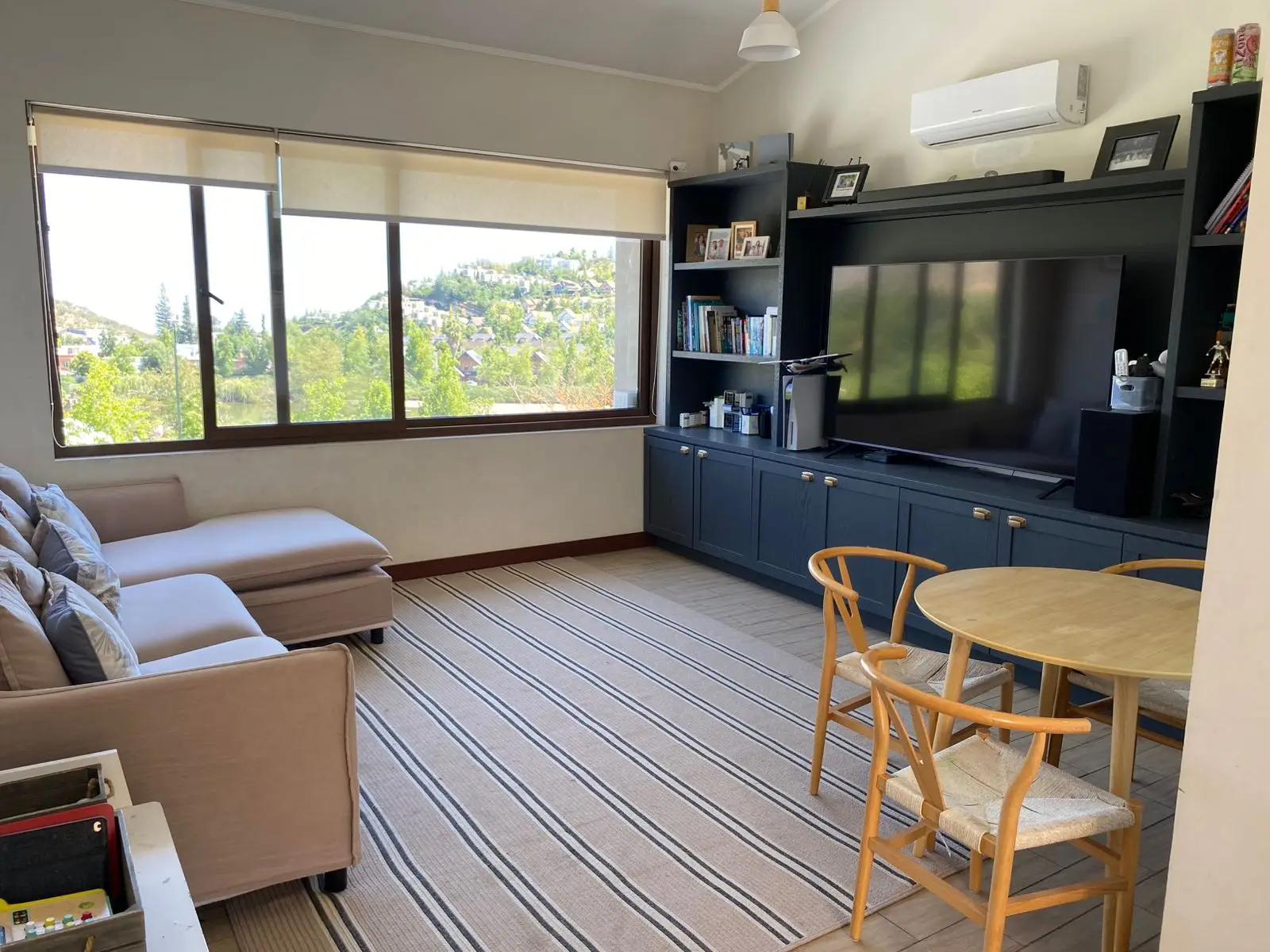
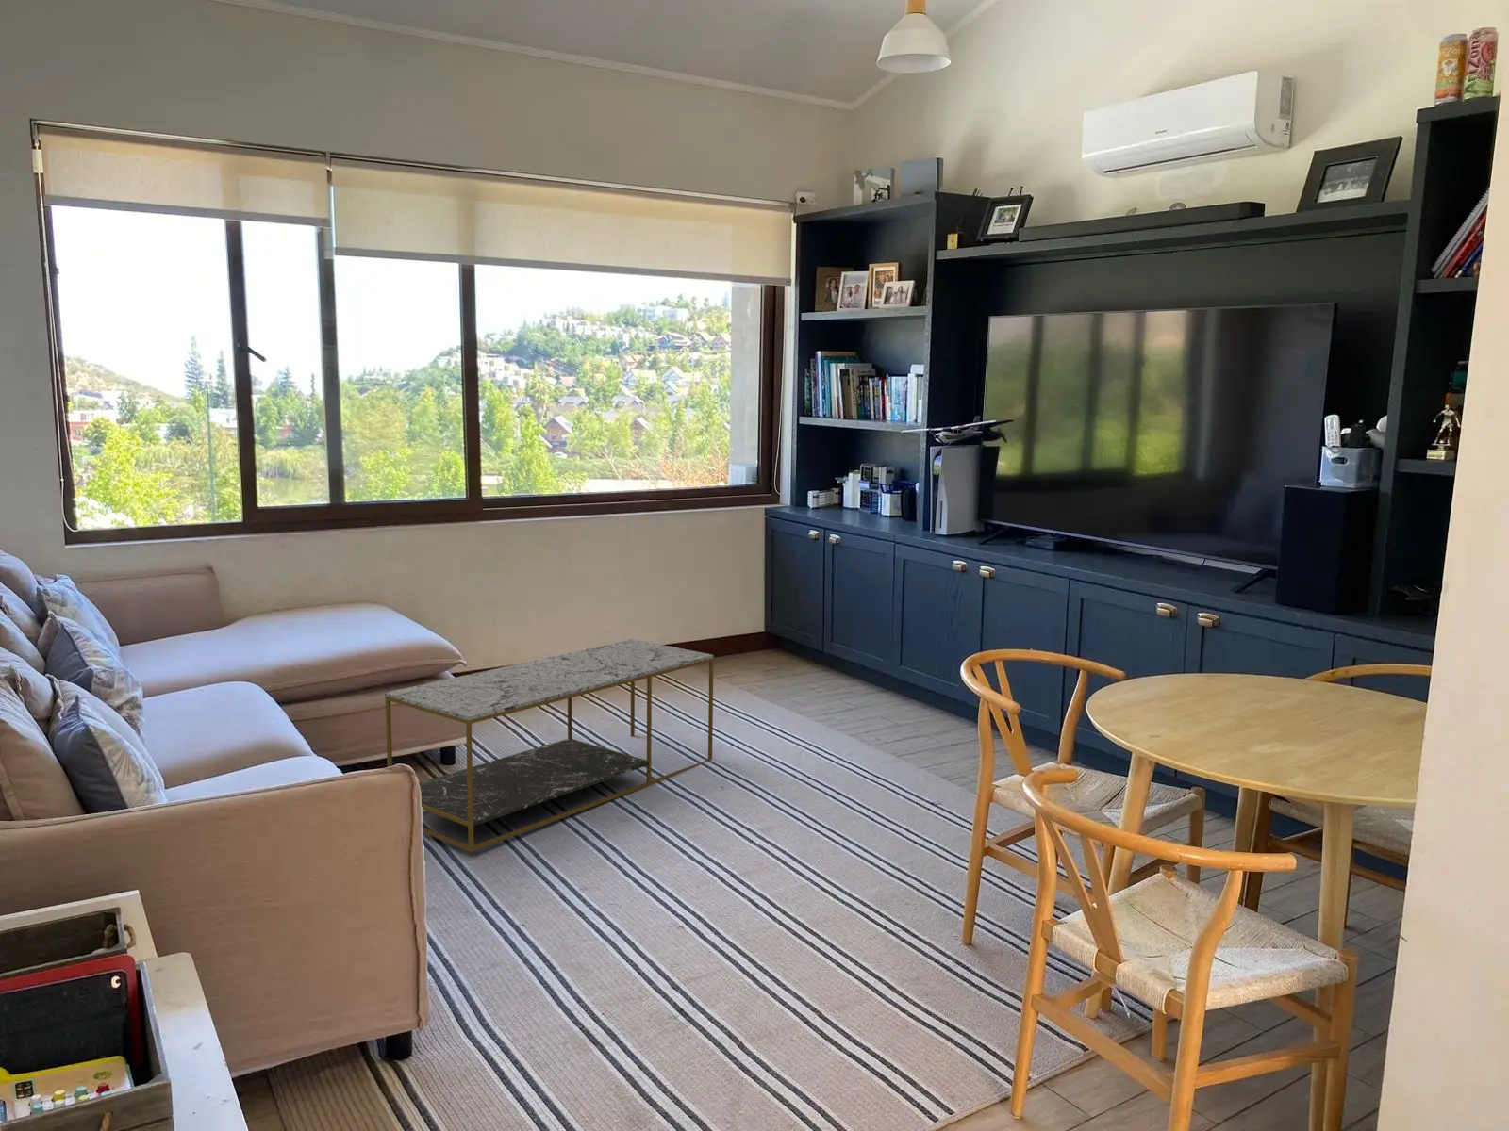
+ coffee table (568, 731)
